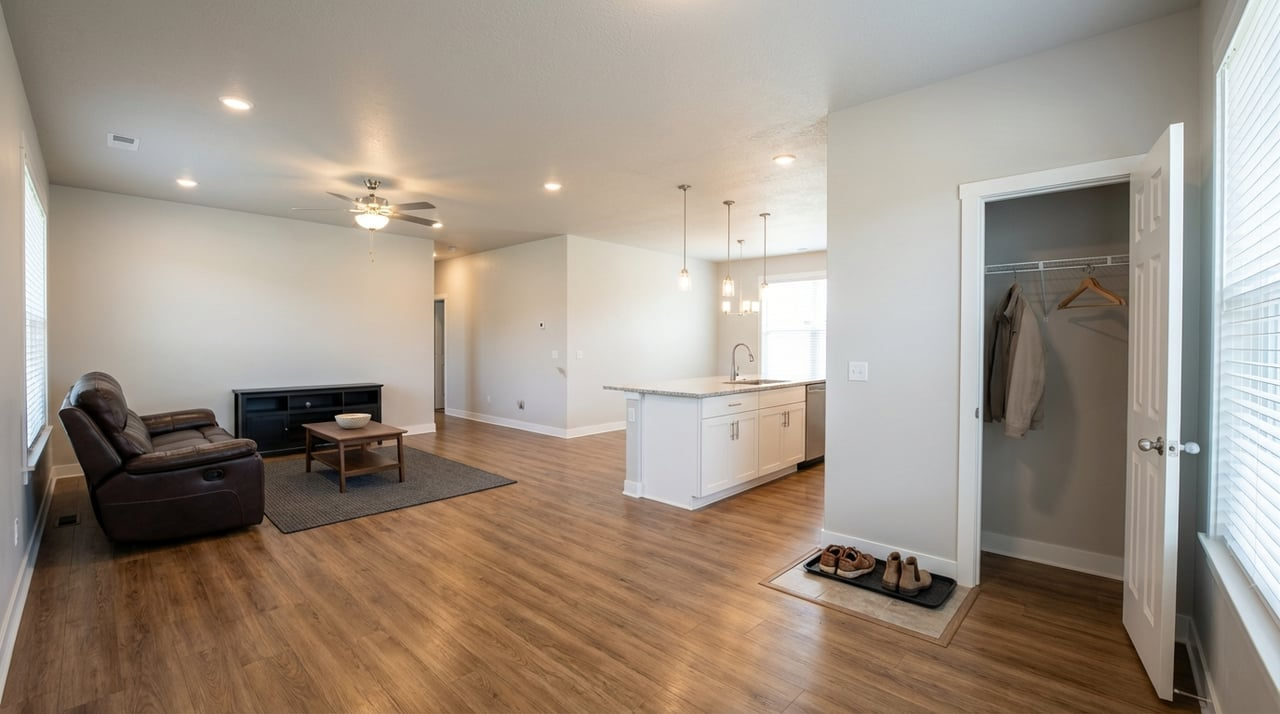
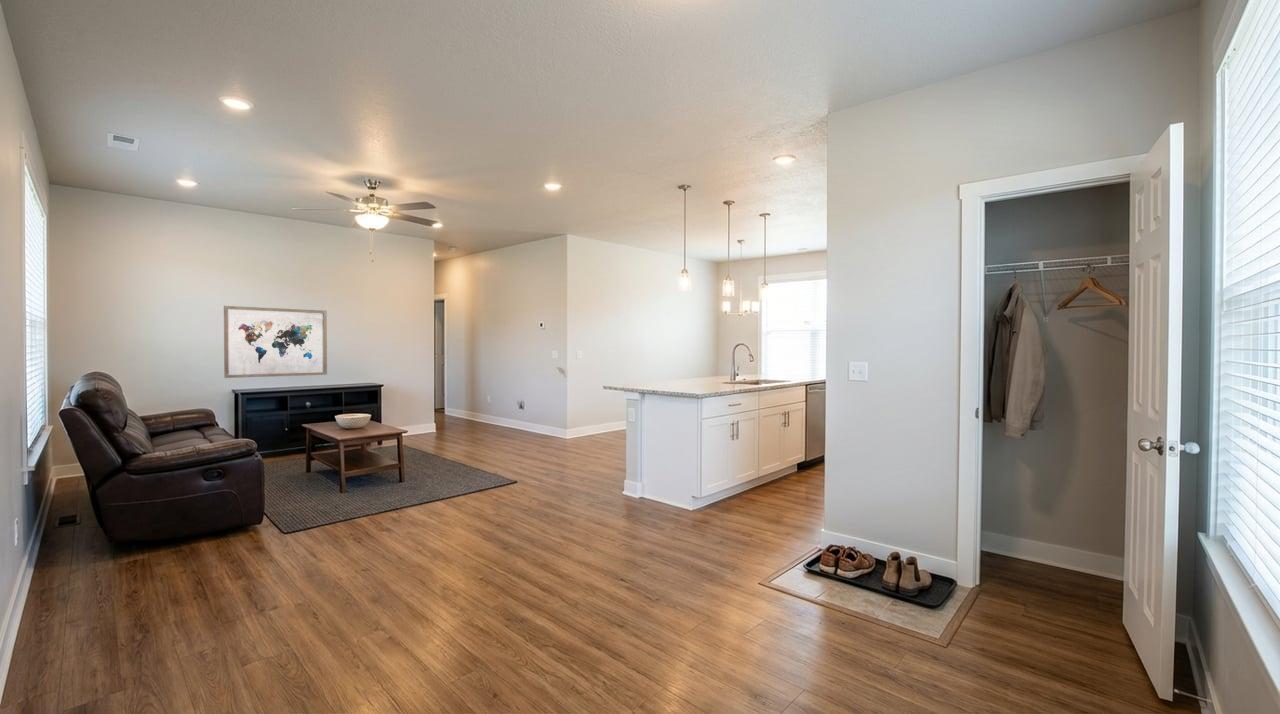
+ wall art (278, 342)
